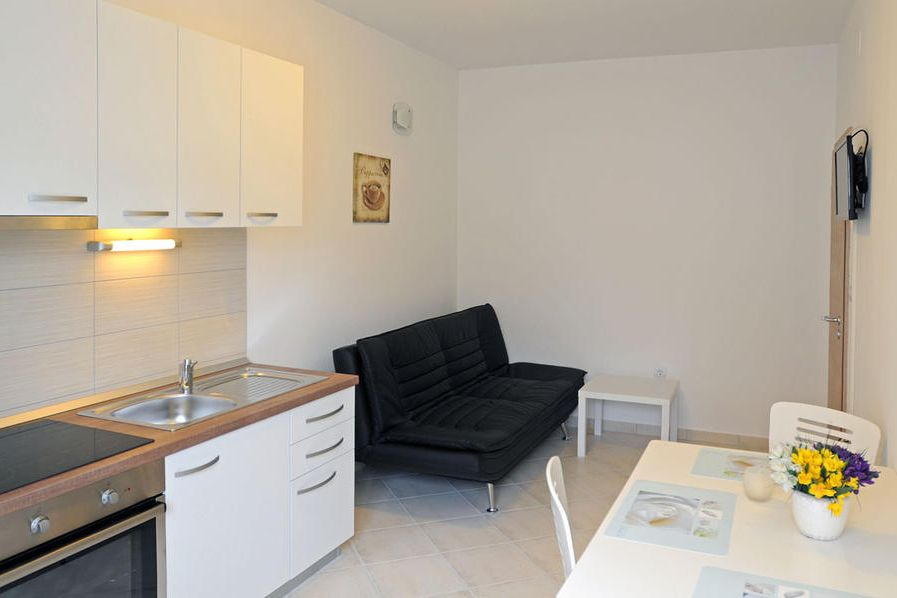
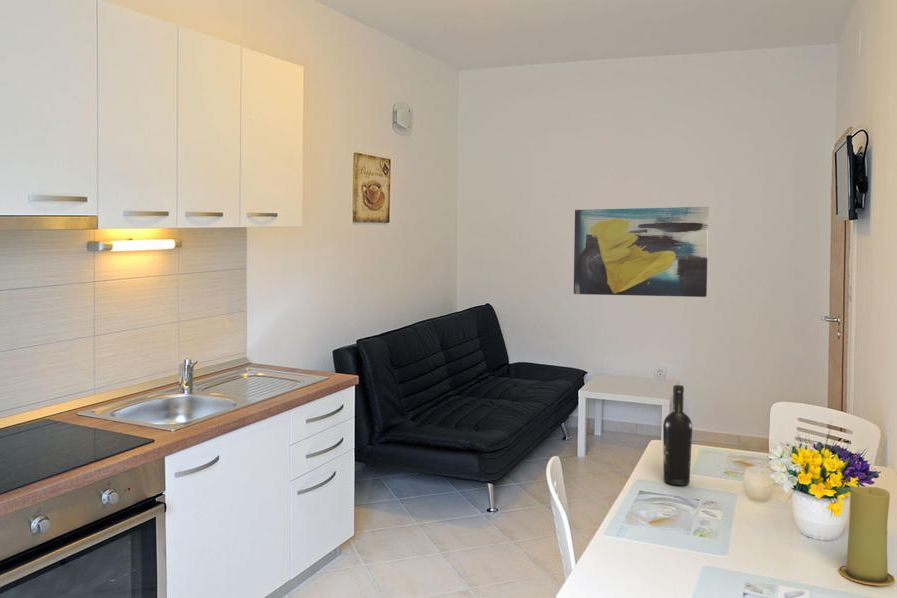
+ candle (867, 532)
+ wall art (638, 252)
+ wine bottle (677, 434)
